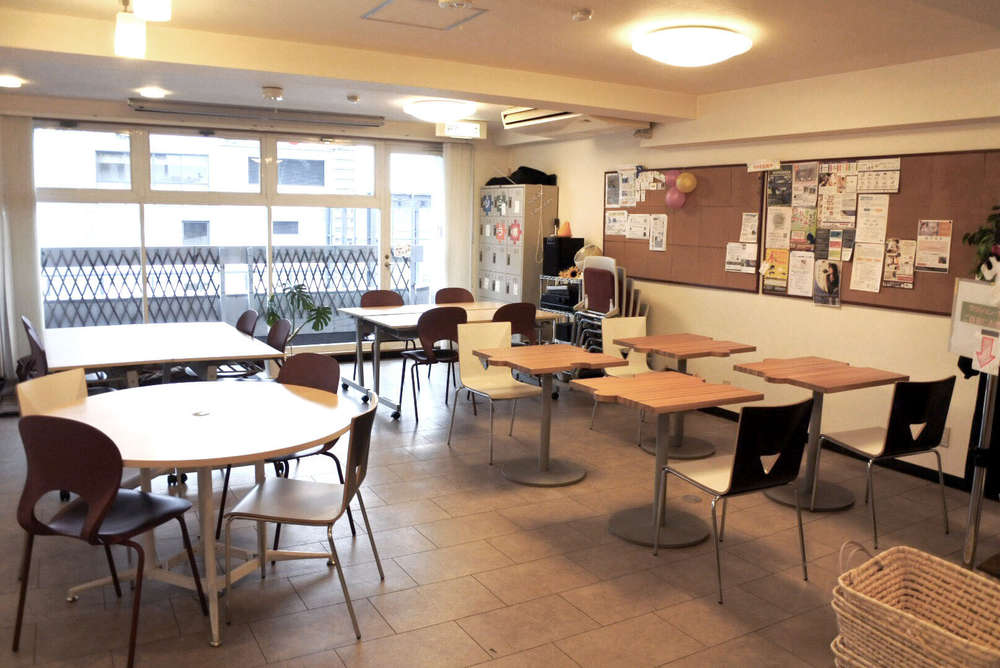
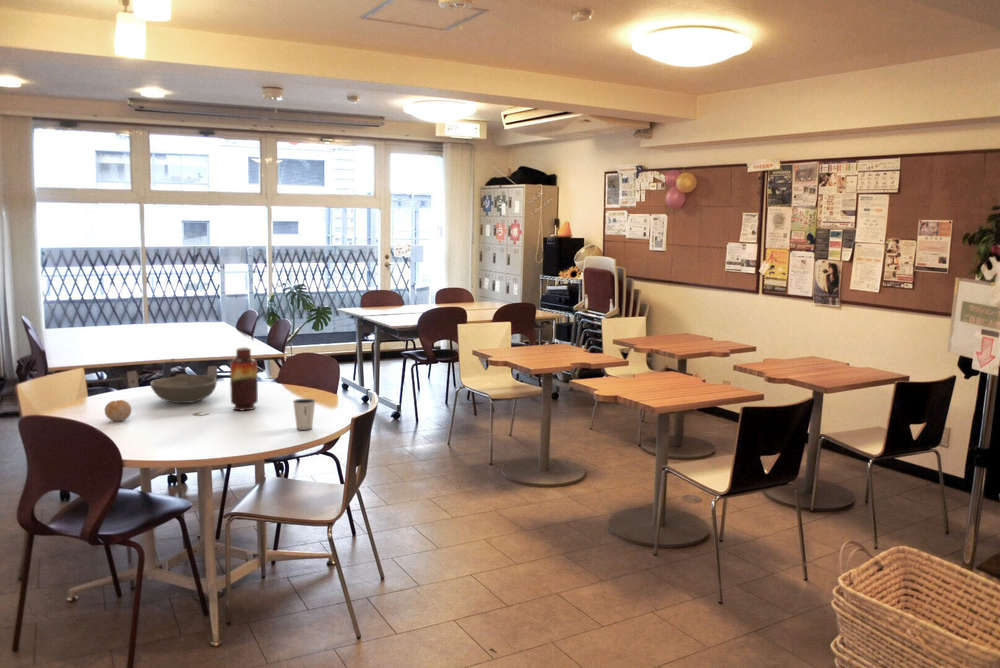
+ vase (243, 378)
+ fruit (118, 410)
+ dixie cup (304, 414)
+ bowl (184, 390)
